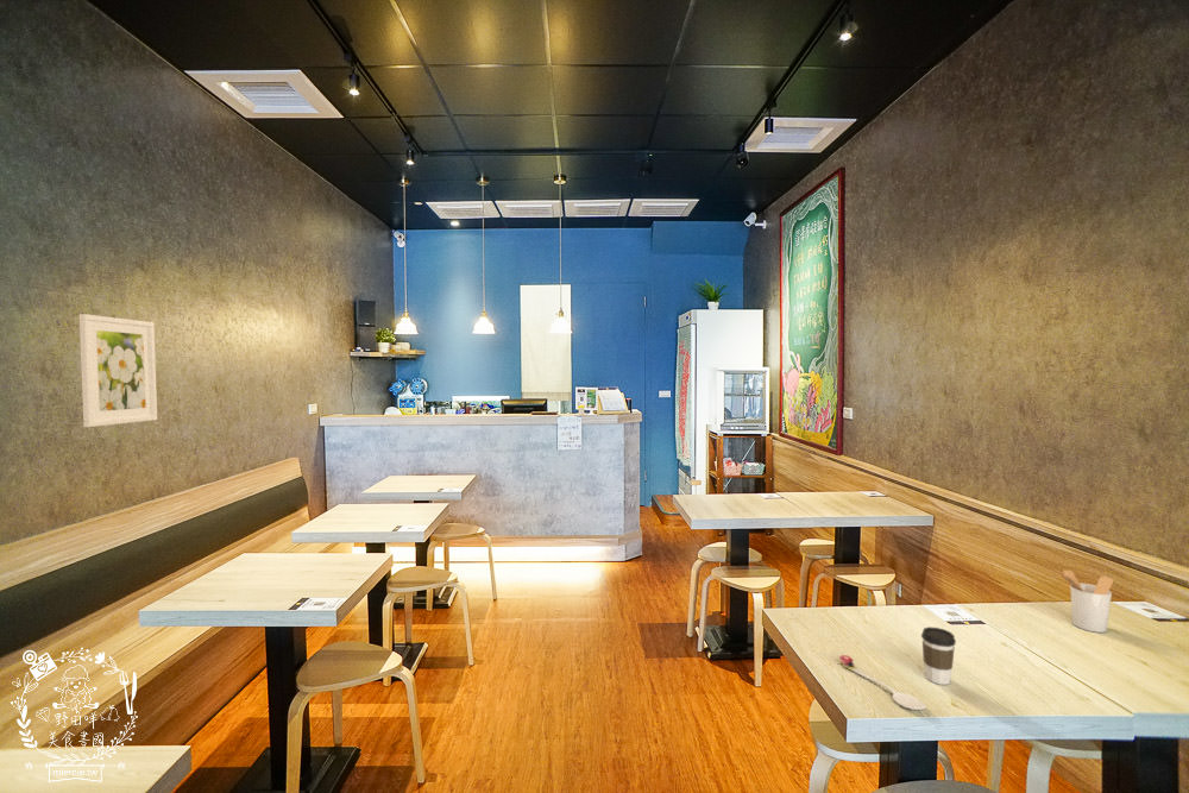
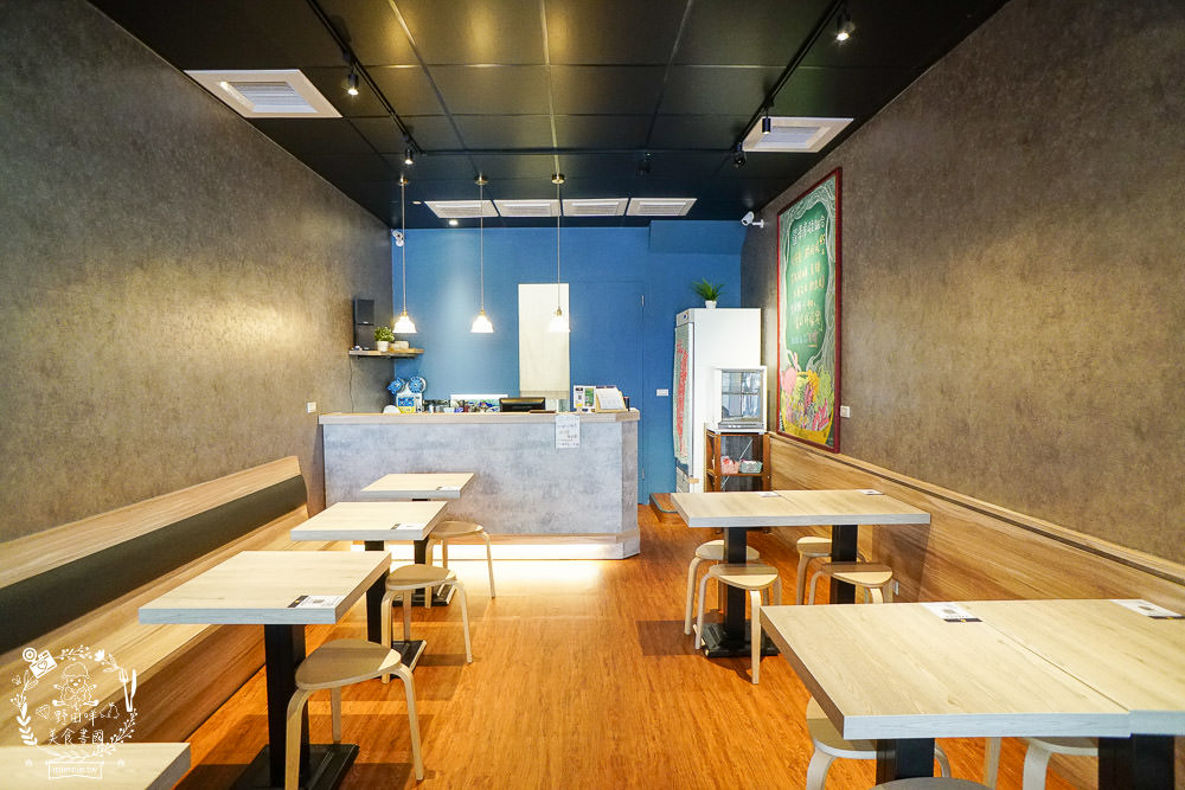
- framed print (121, 371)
- utensil holder (1082, 598)
- coffee cup (937, 655)
- spoon (879, 681)
